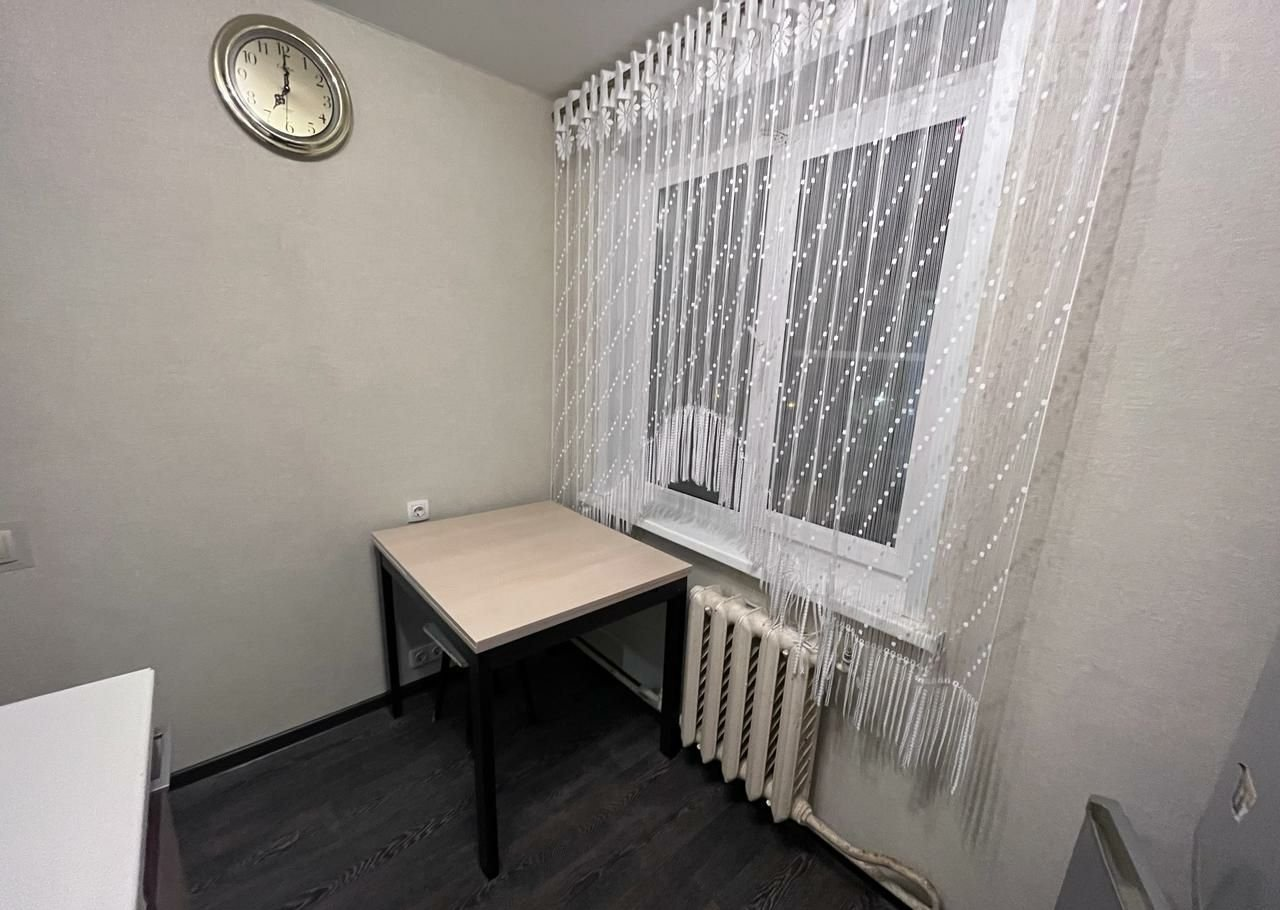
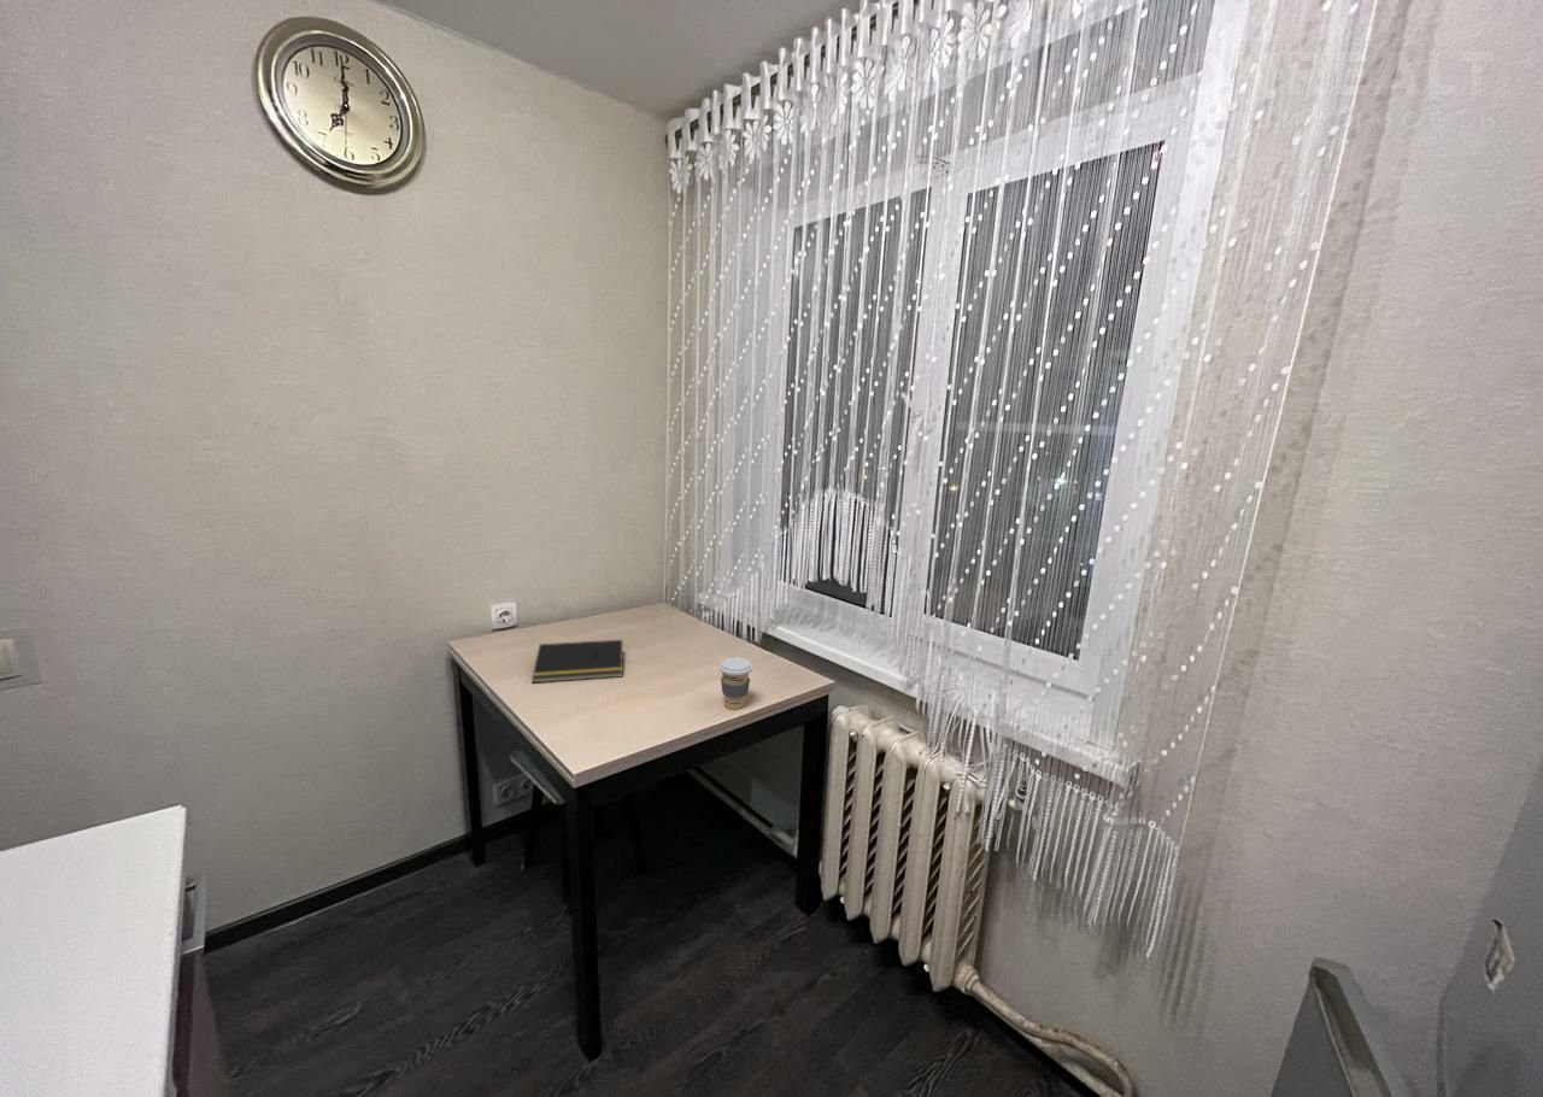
+ coffee cup (734, 684)
+ notepad (580, 659)
